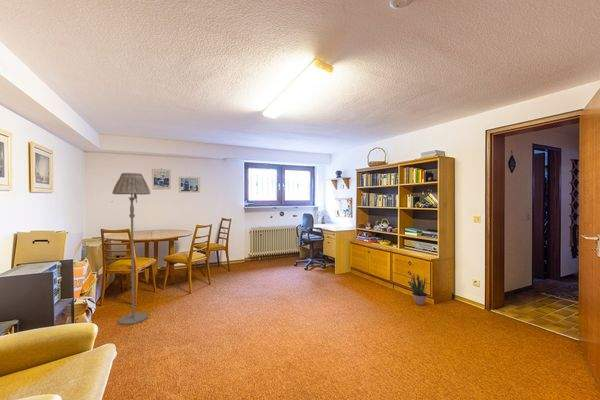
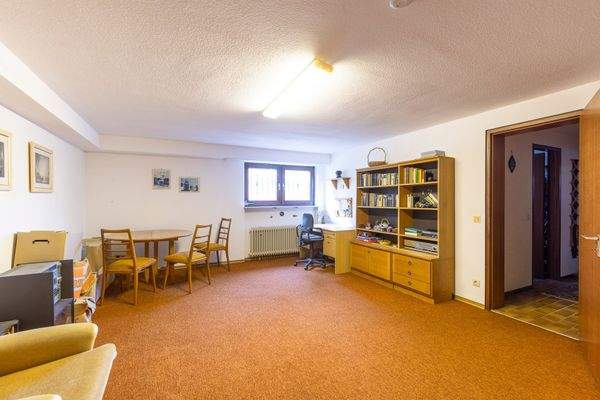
- floor lamp (132, 246)
- potted plant (418, 288)
